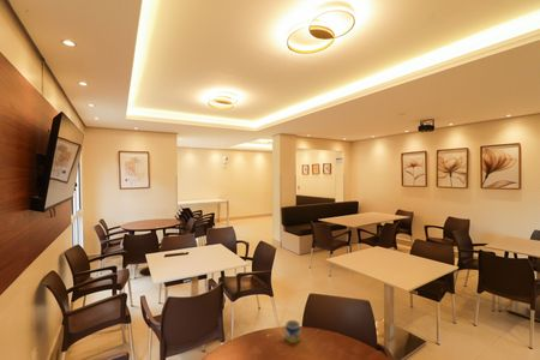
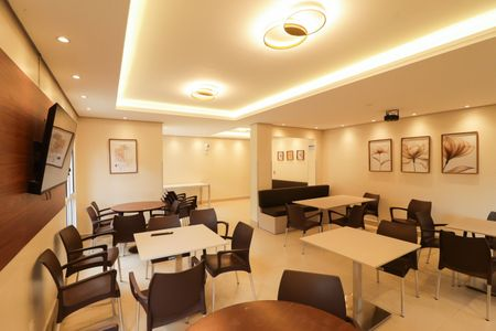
- mug (289, 331)
